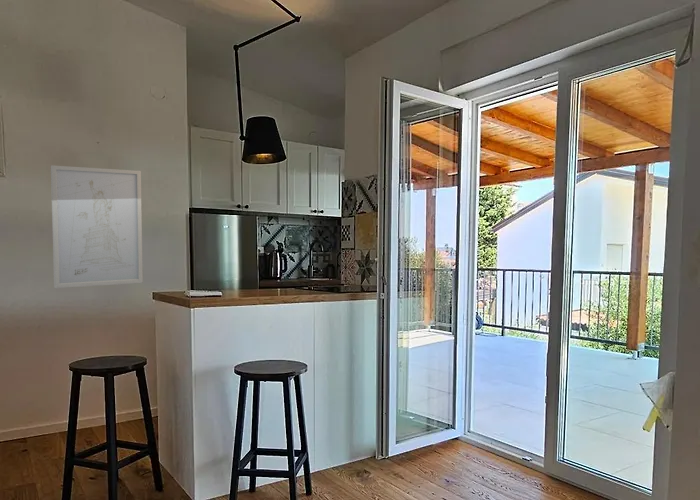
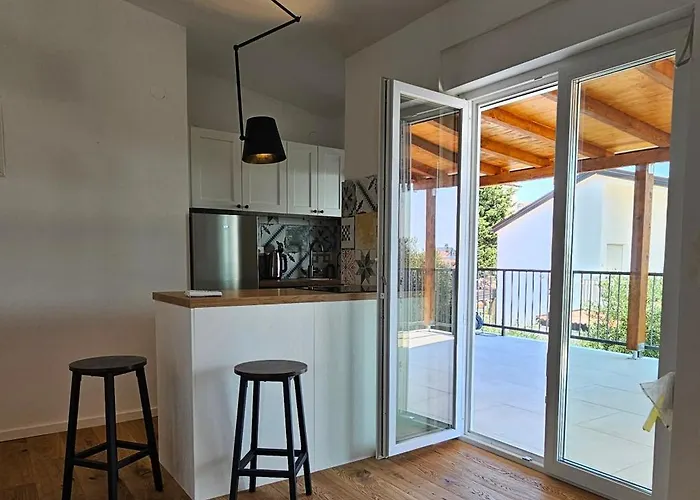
- wall art (99, 227)
